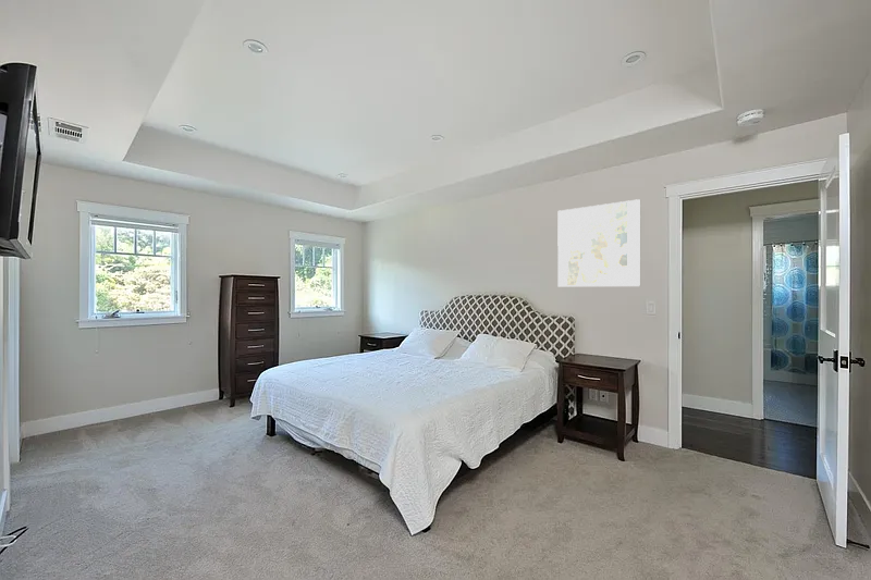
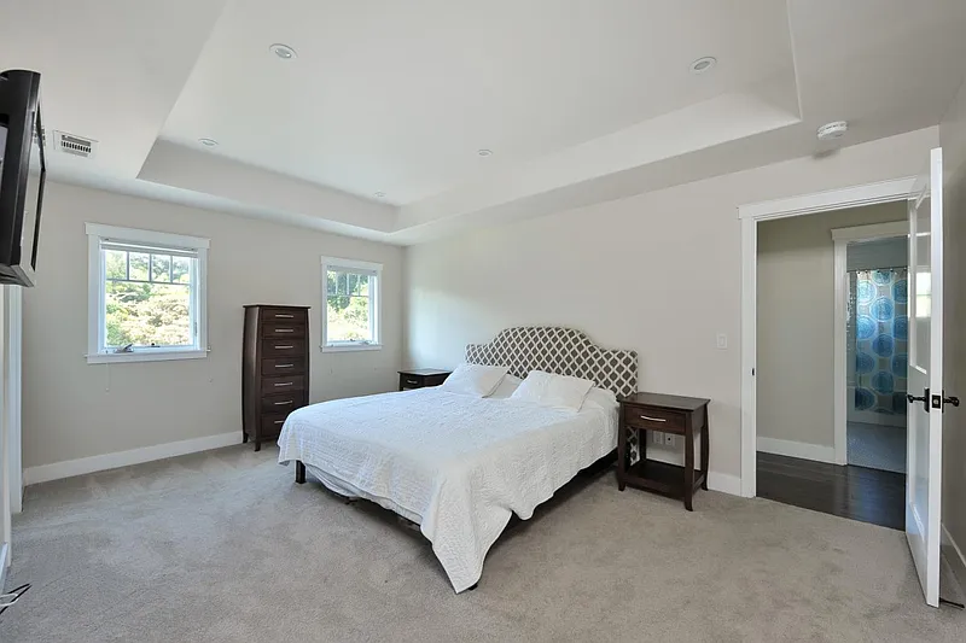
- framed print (596, 246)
